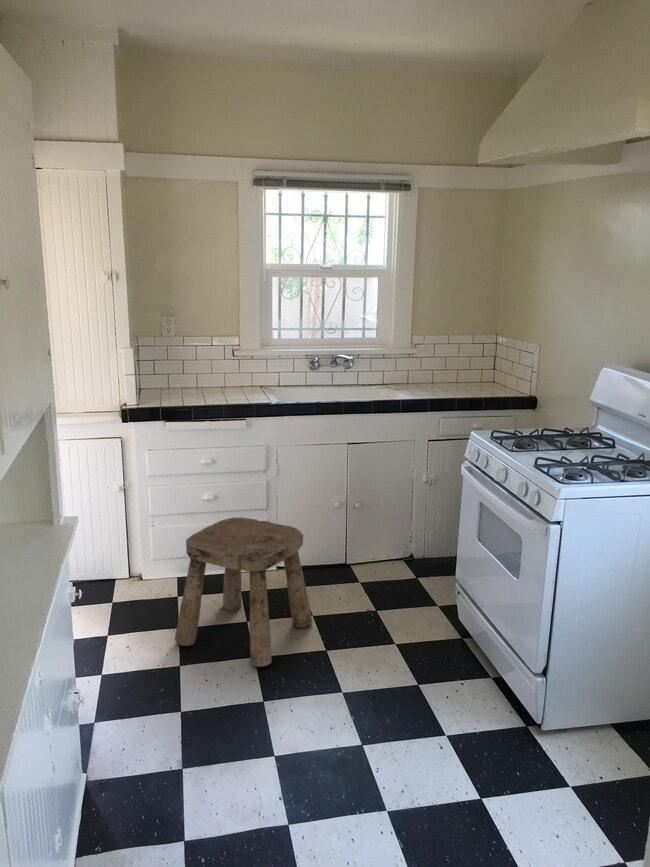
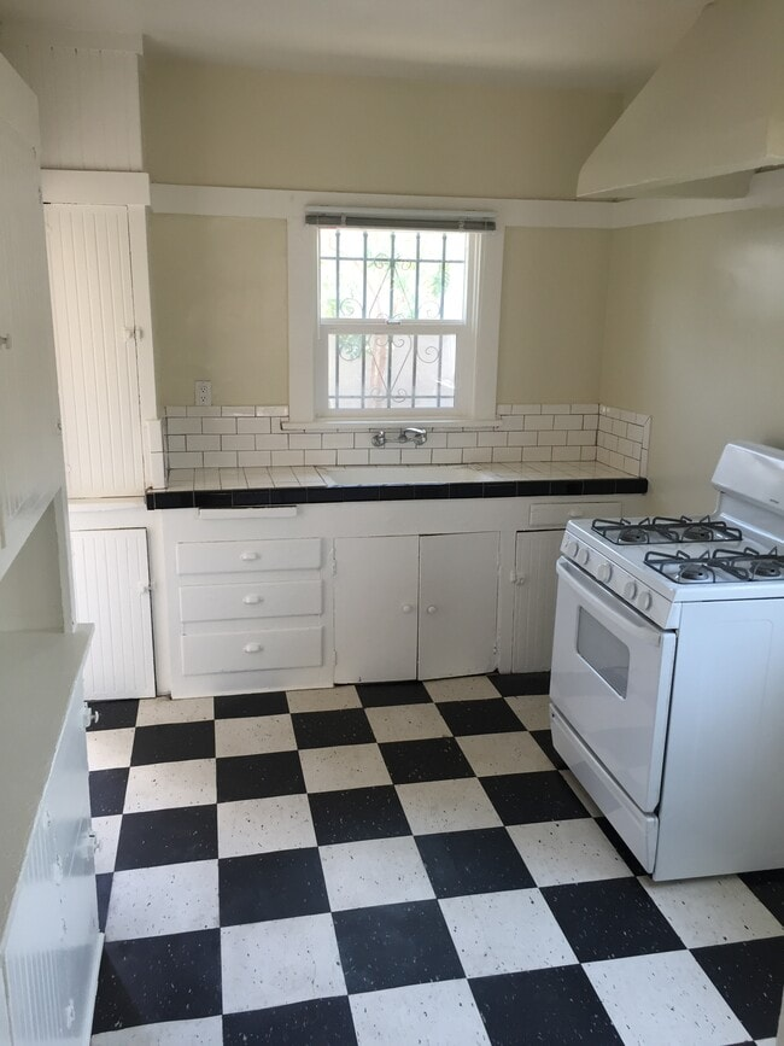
- stool (241, 583)
